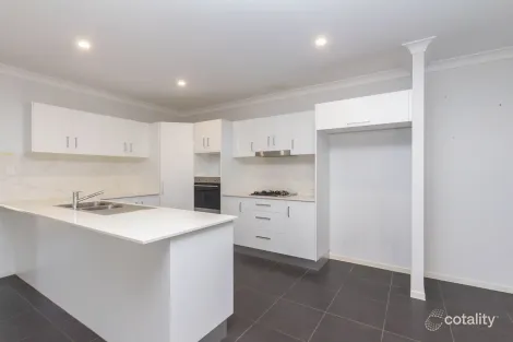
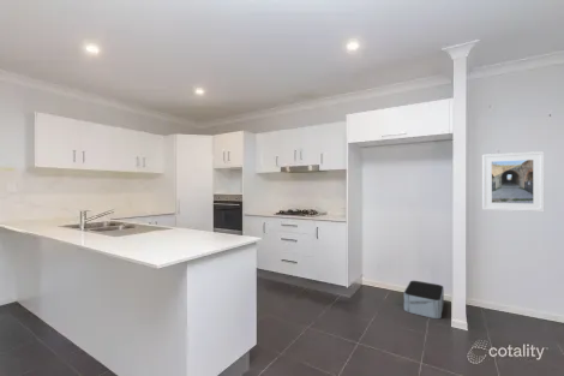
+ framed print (511, 181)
+ storage bin (424, 297)
